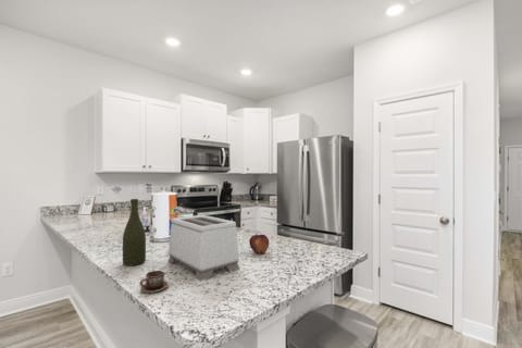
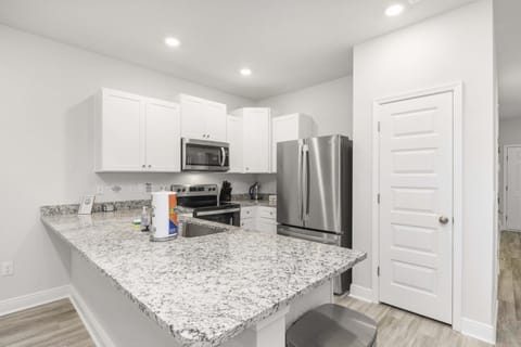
- cup (153, 281)
- toaster (200, 241)
- bottle (134, 231)
- fruit (259, 243)
